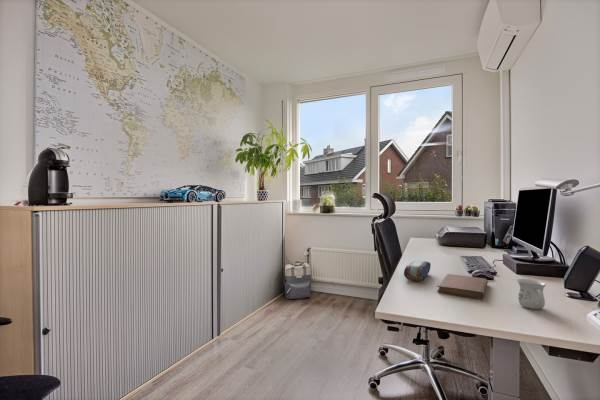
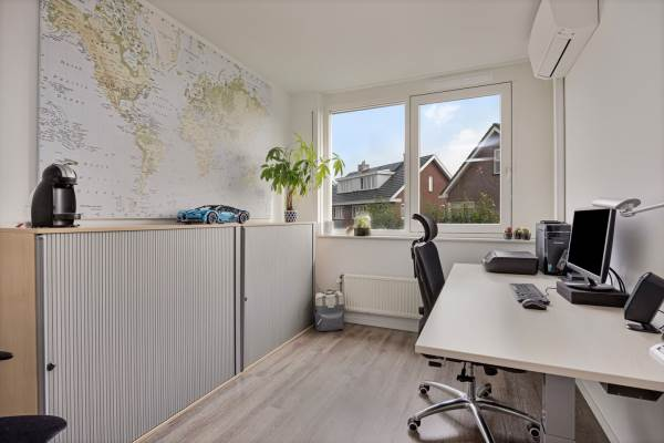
- pencil case (417, 269)
- notebook (463, 284)
- mug (533, 295)
